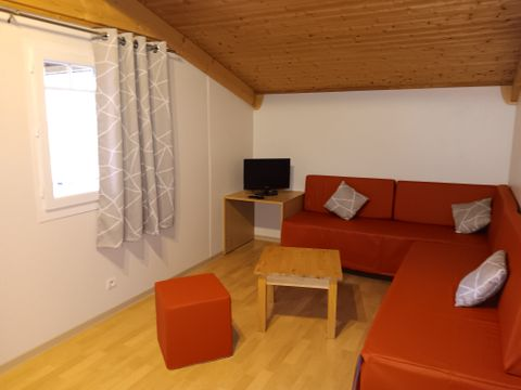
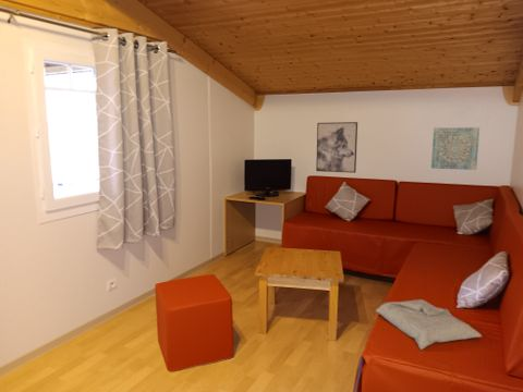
+ wall art (336, 147)
+ wall art (454, 148)
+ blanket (423, 318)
